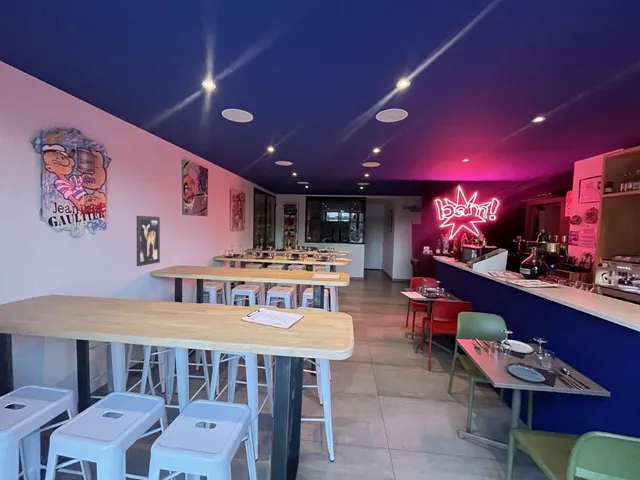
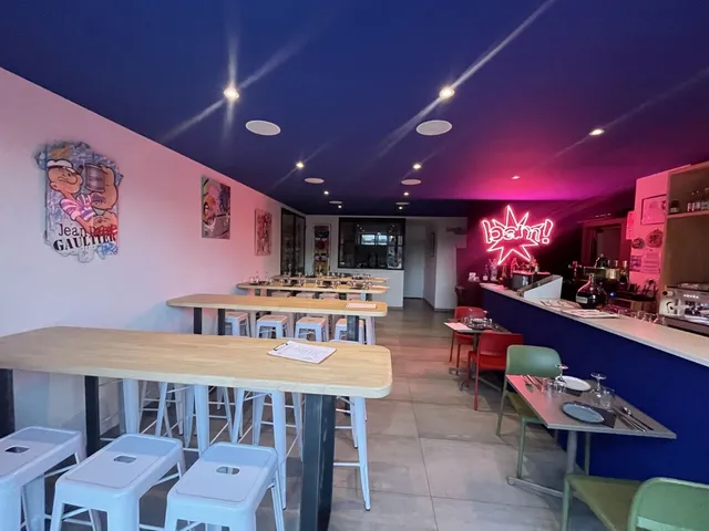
- wall art (148, 240)
